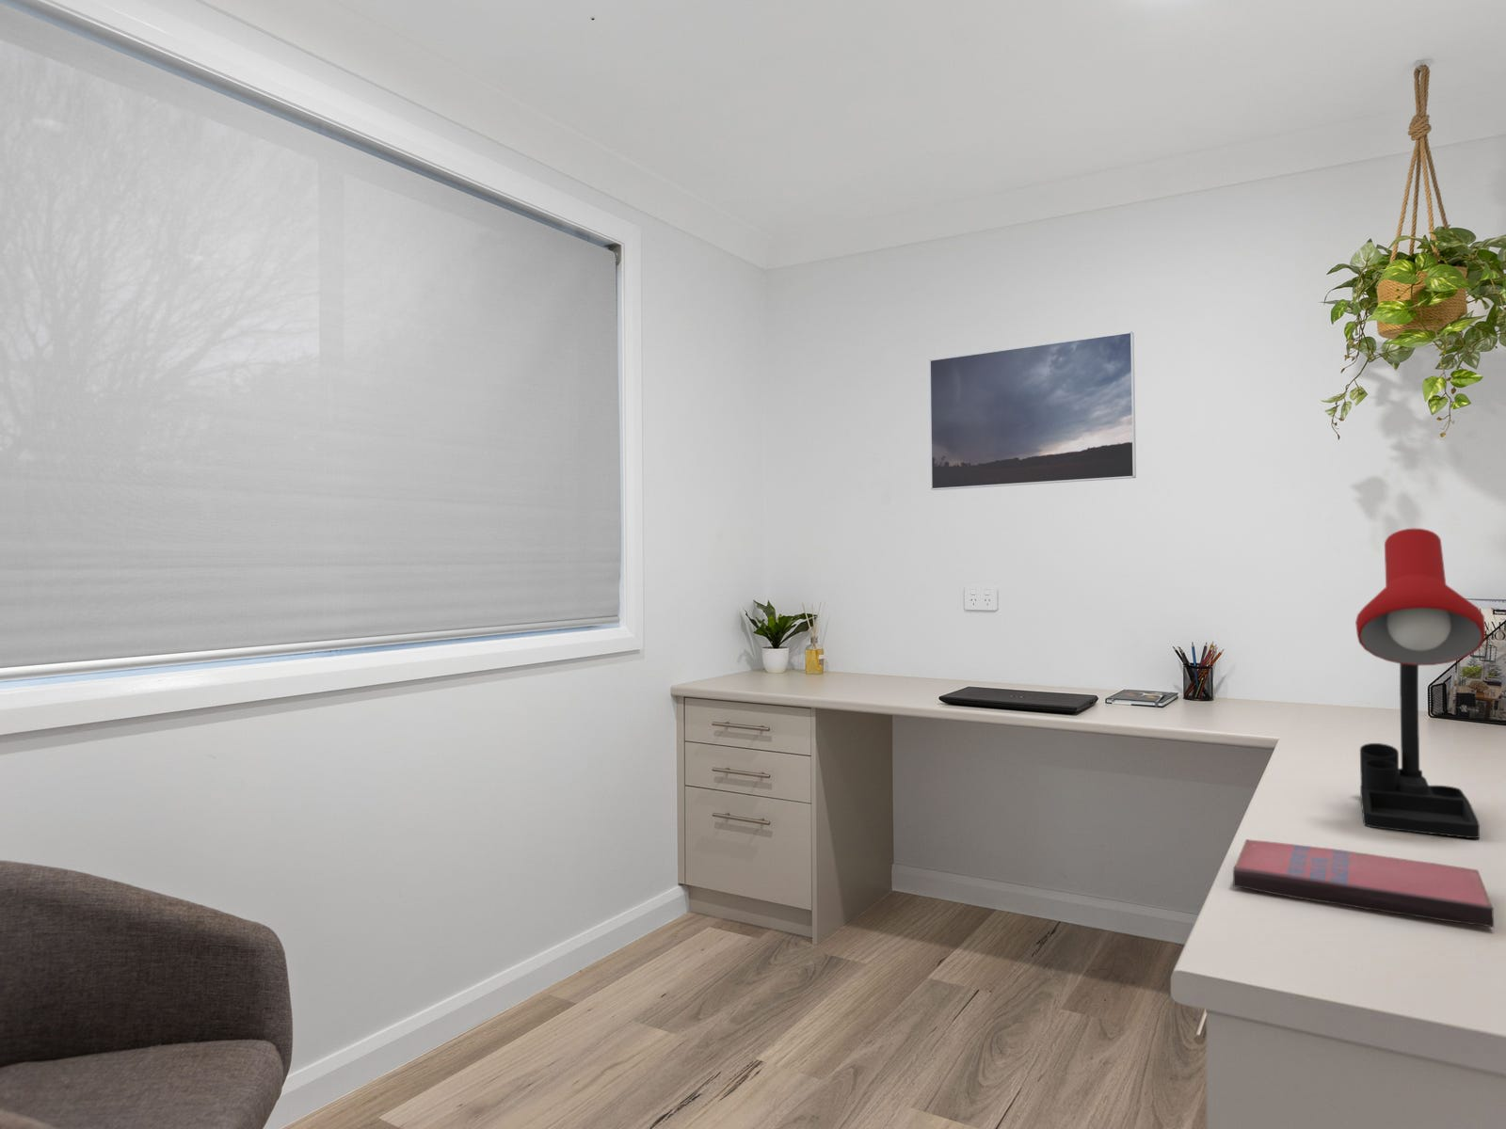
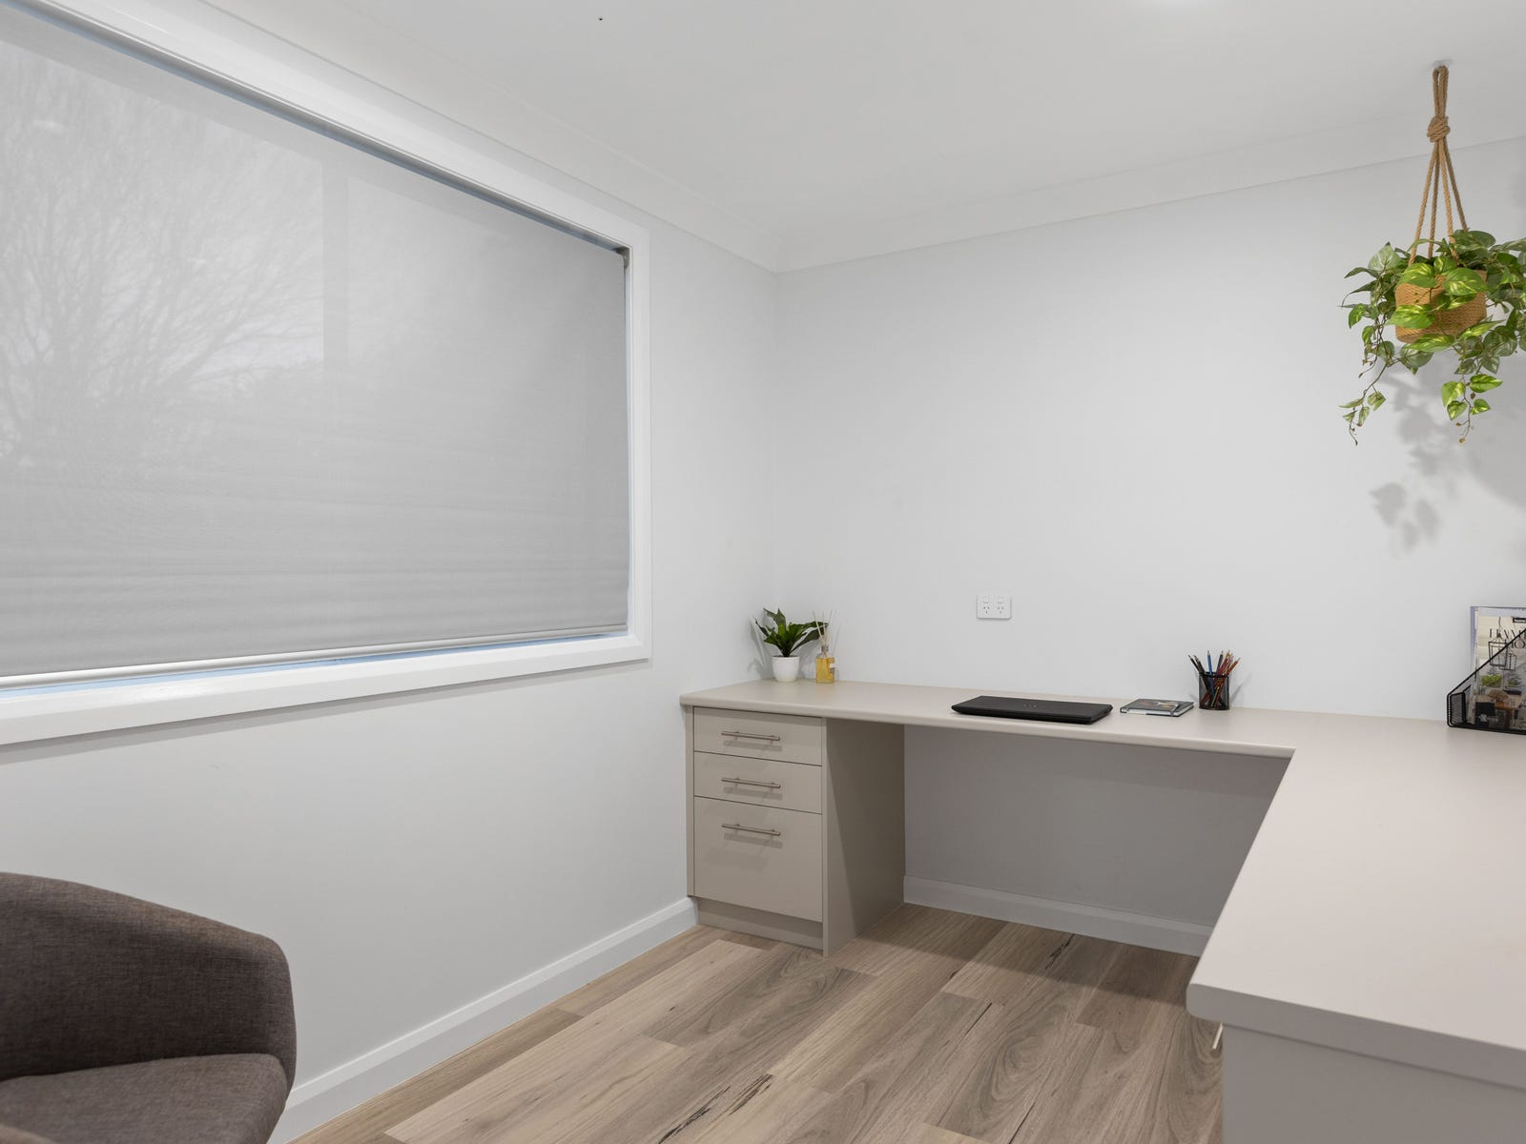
- desk lamp (1414, 674)
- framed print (1027, 415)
- paperback book (1354, 876)
